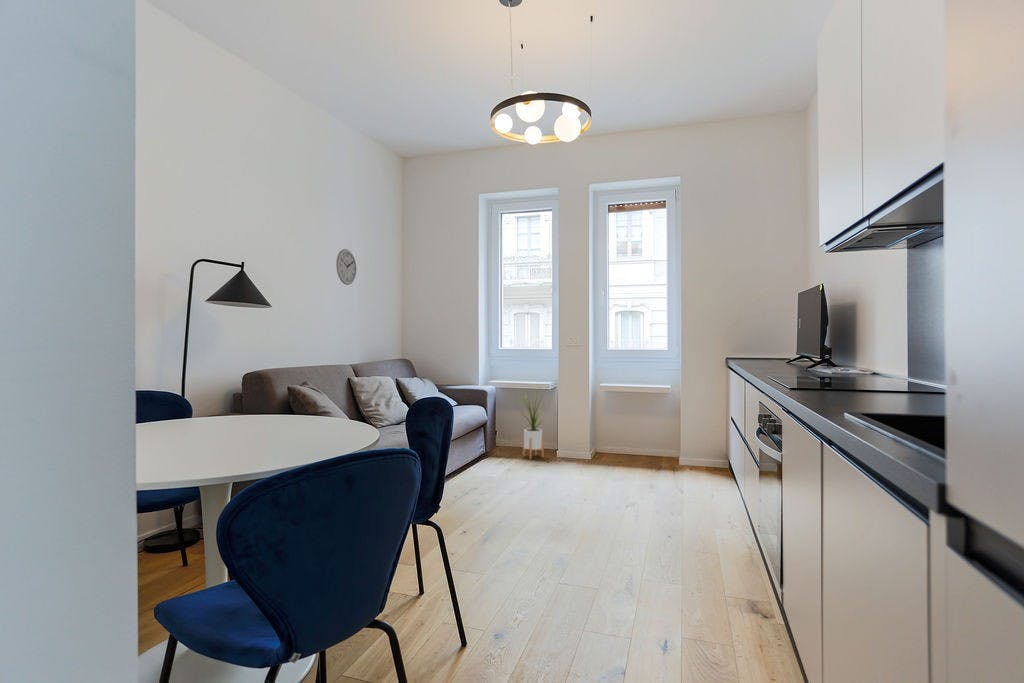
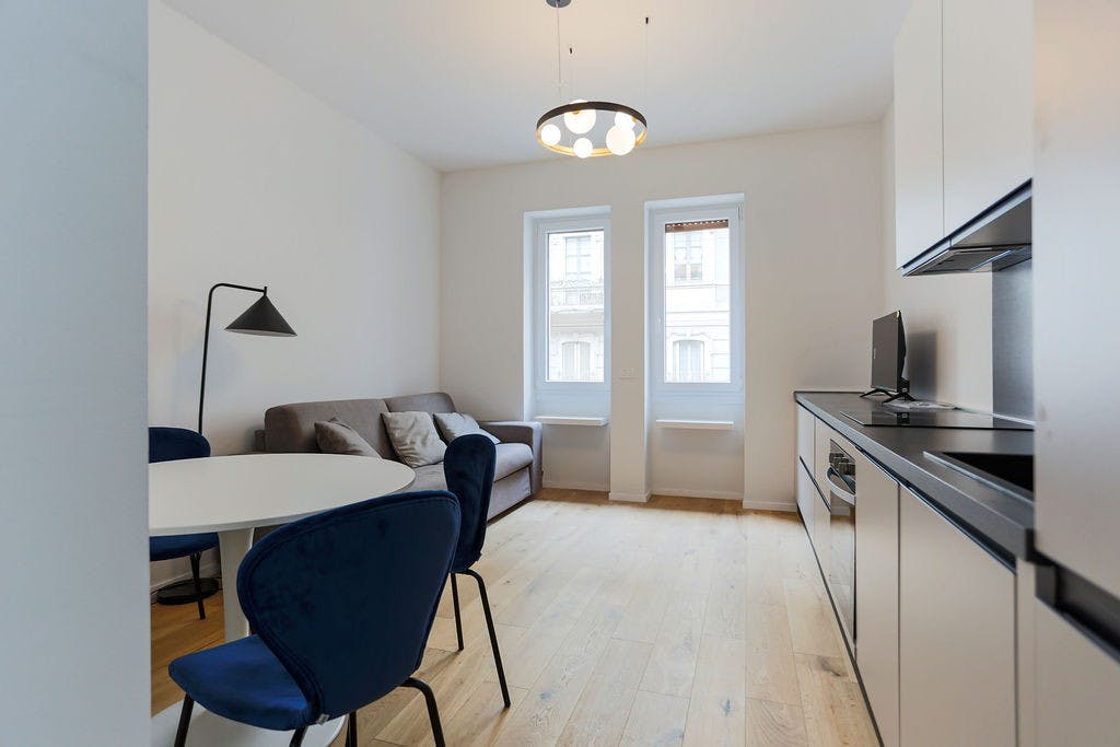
- house plant (534, 421)
- wall clock (347, 267)
